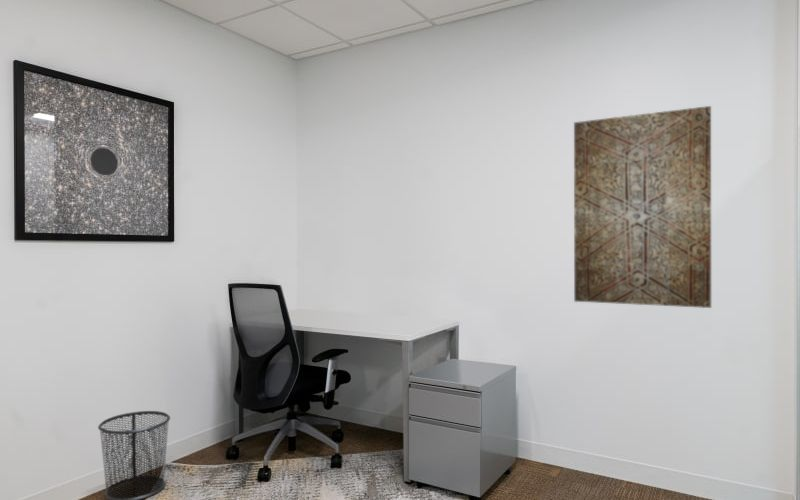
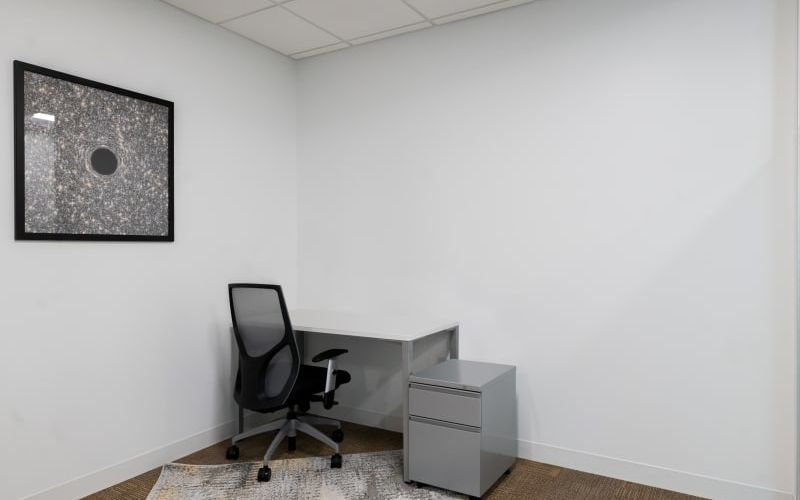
- waste bin (135, 454)
- wall art (638, 209)
